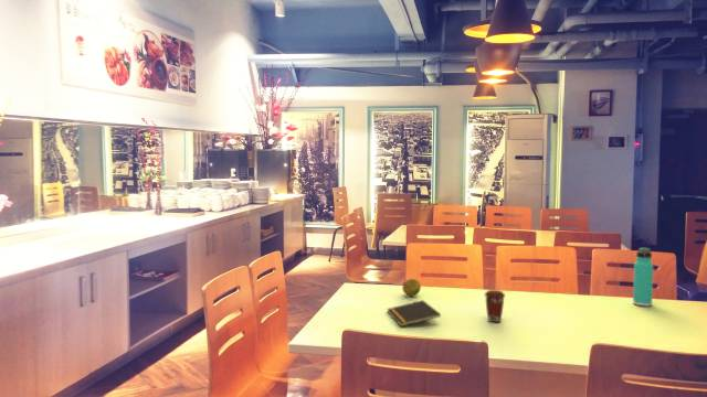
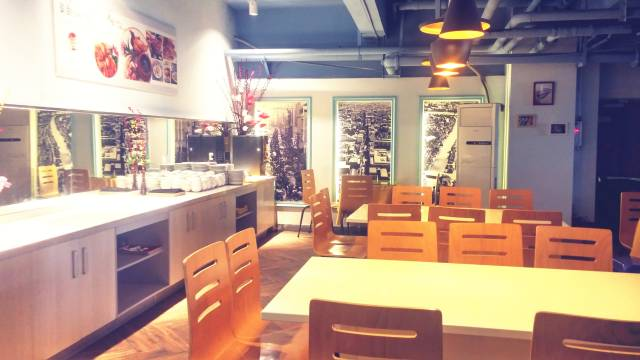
- thermos bottle (643, 276)
- fruit (411, 287)
- notepad (412, 312)
- coffee cup (494, 305)
